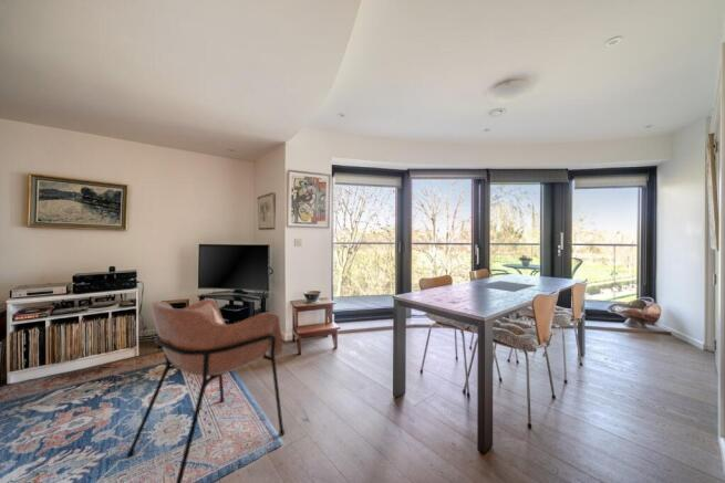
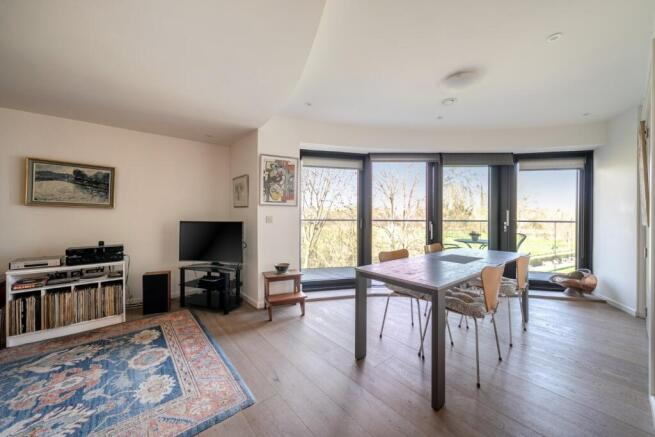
- armchair (213, 367)
